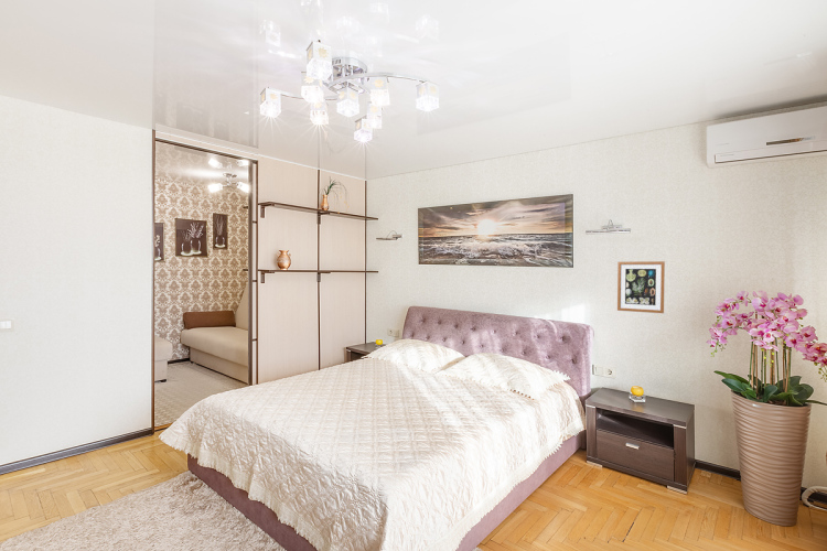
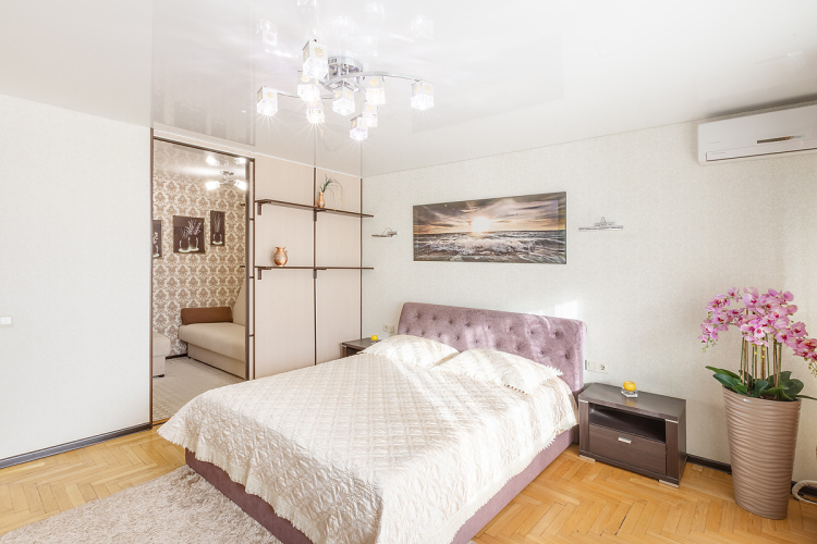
- wall art (640, 287)
